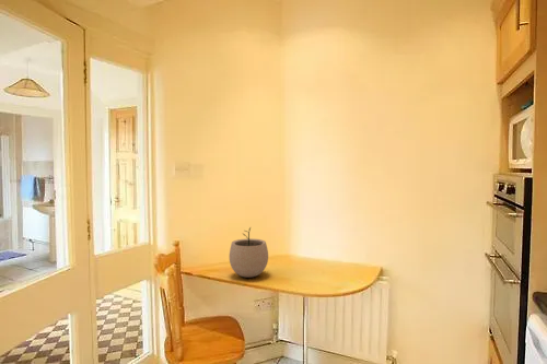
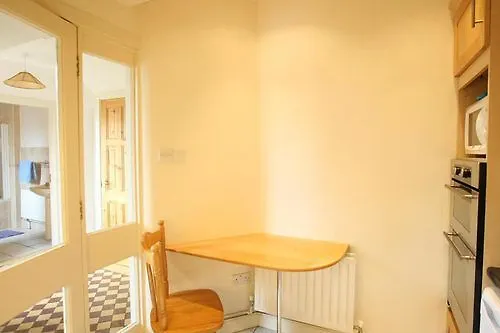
- plant pot (248, 251)
